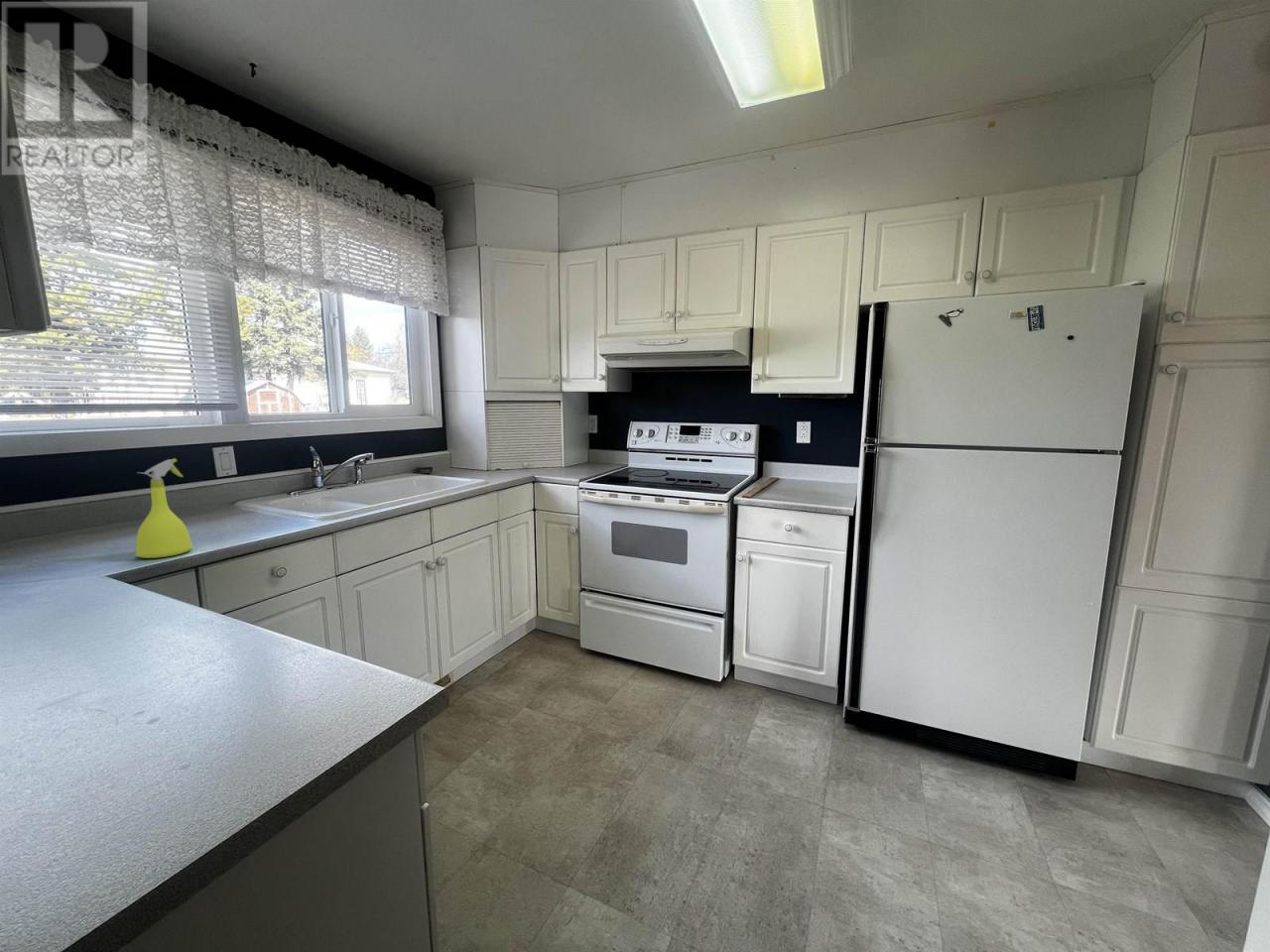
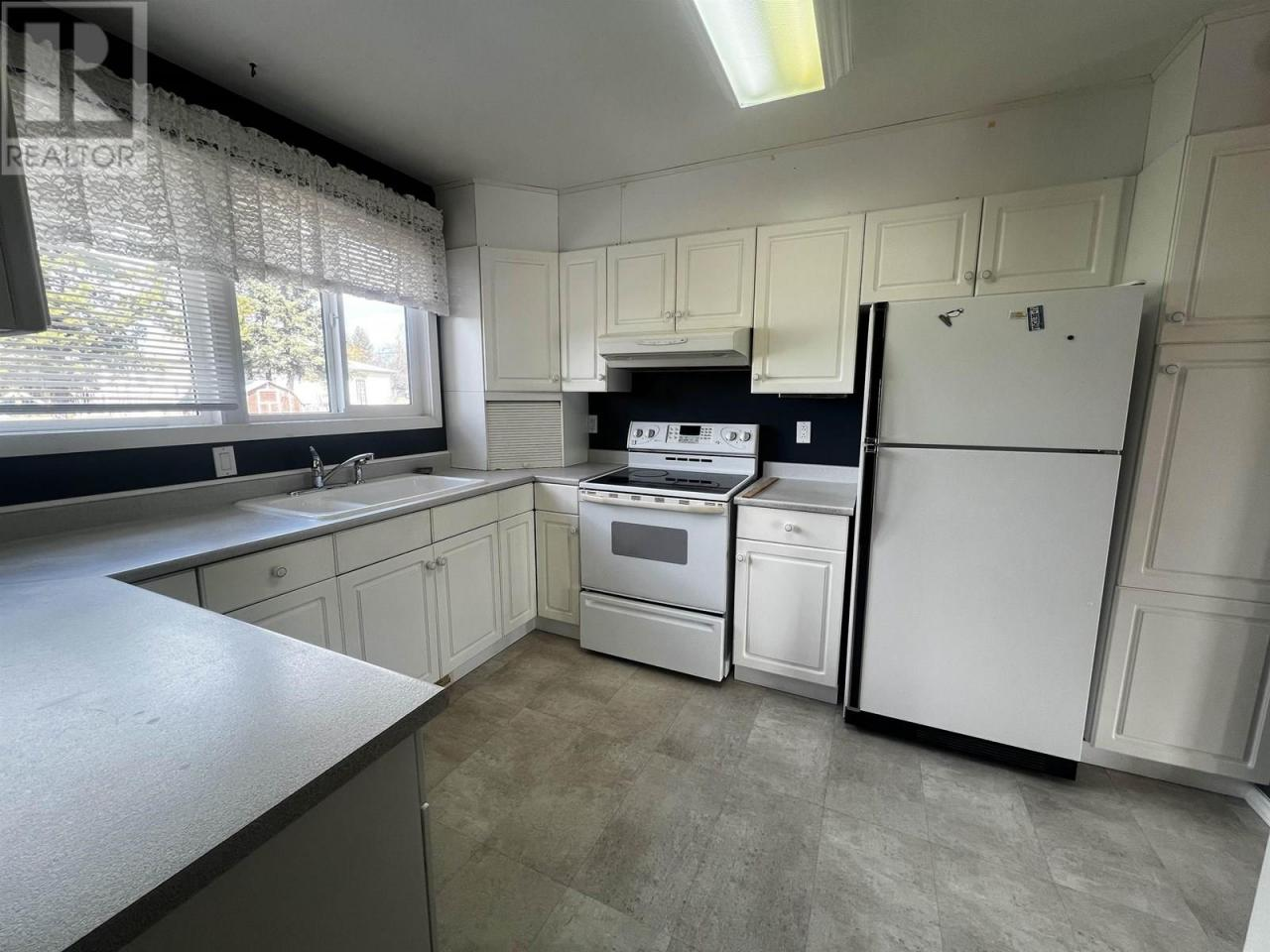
- spray bottle (160, 507)
